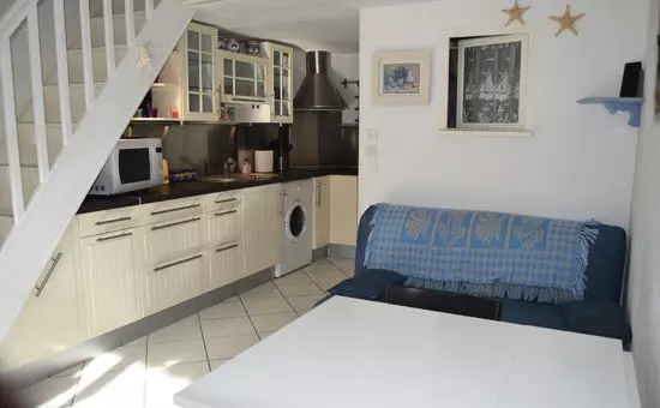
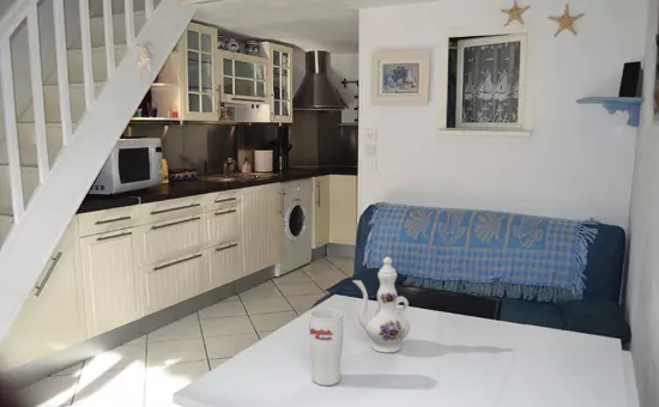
+ chinaware (380, 302)
+ cup (326, 346)
